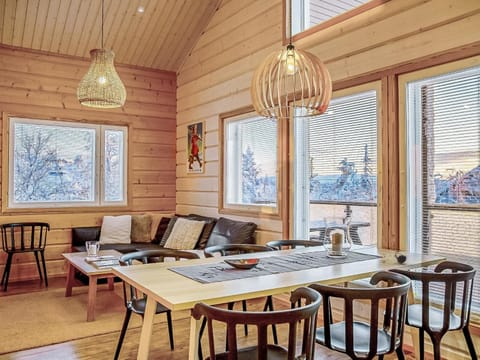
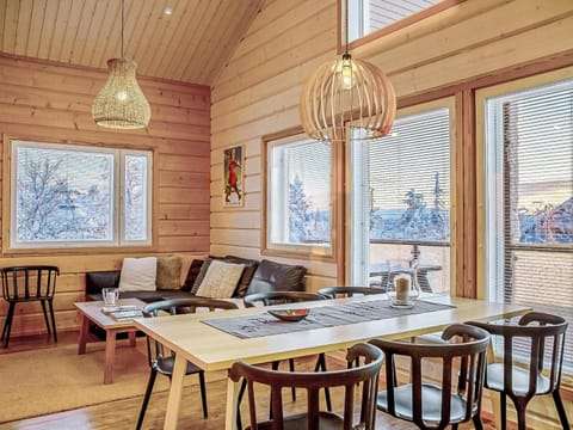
- teapot (384, 244)
